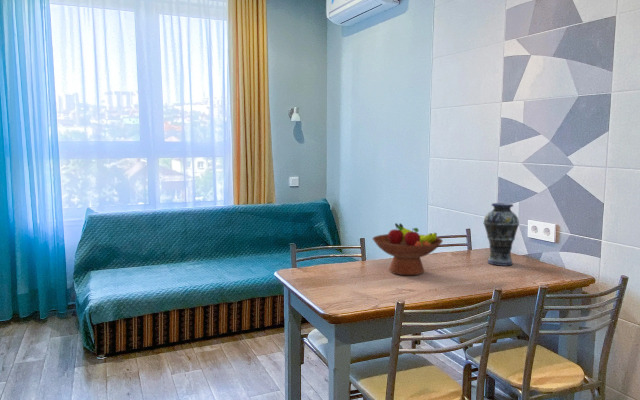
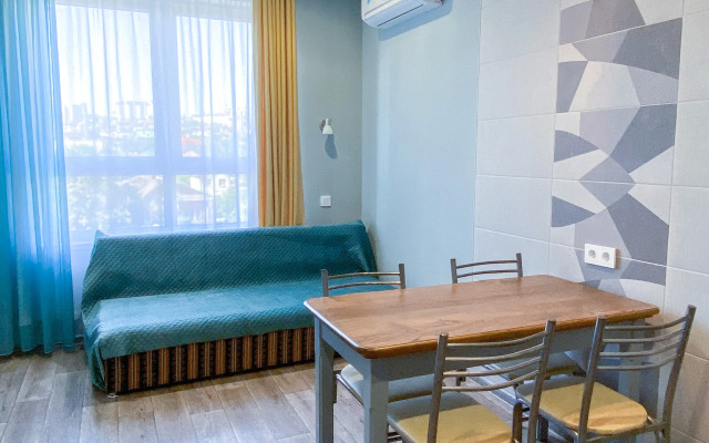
- vase (500, 233)
- fruit bowl (406, 249)
